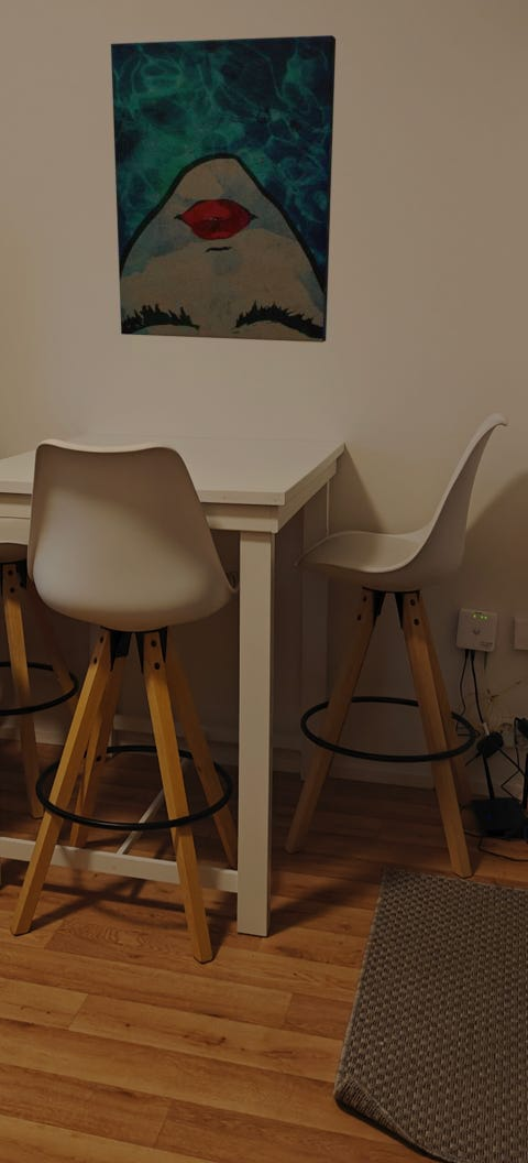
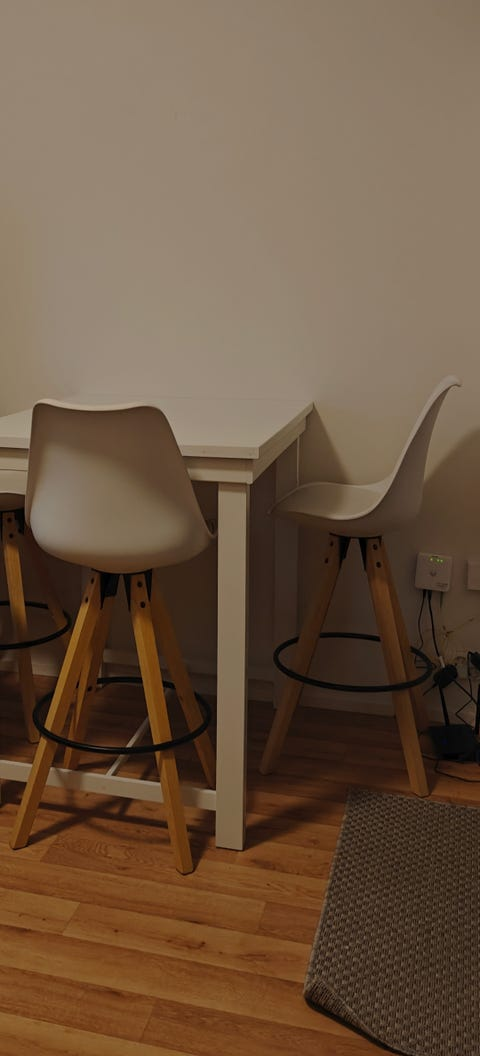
- wall art (221, 196)
